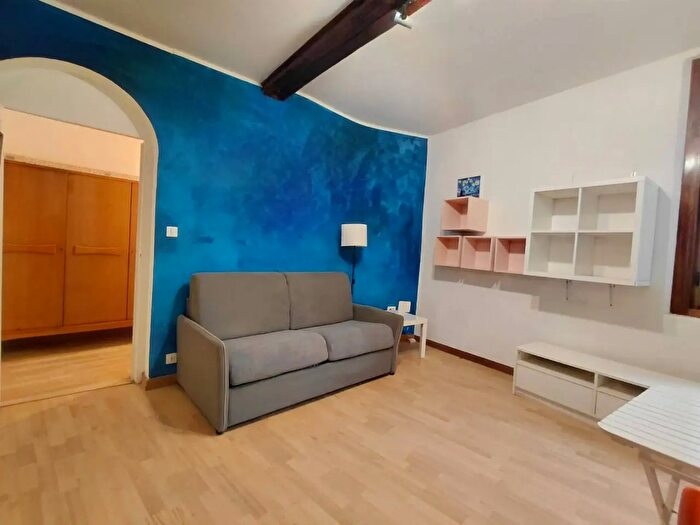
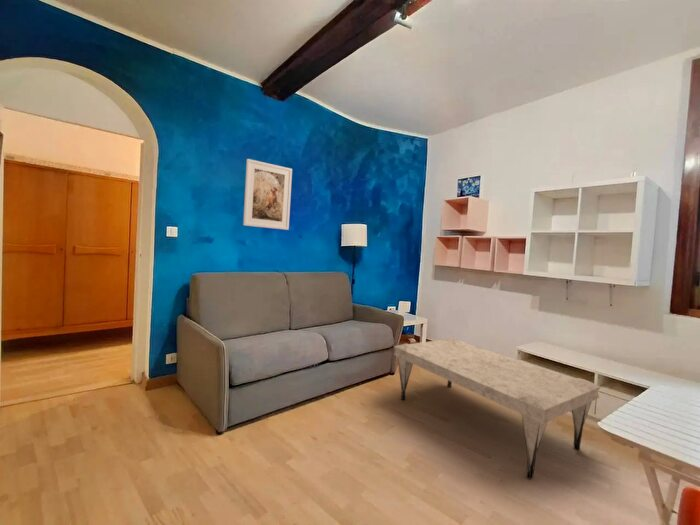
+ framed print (268, 196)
+ coffee table (481, 390)
